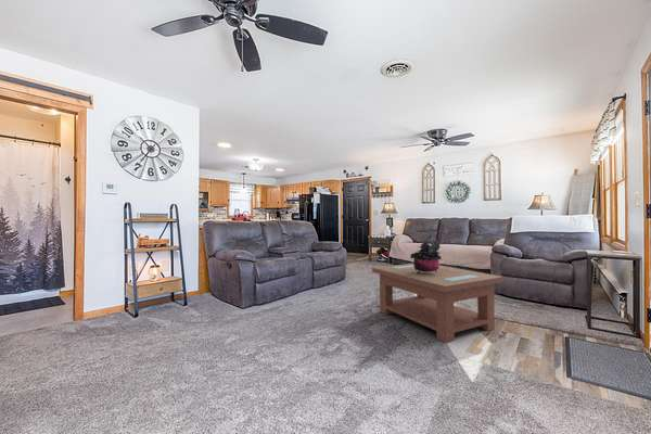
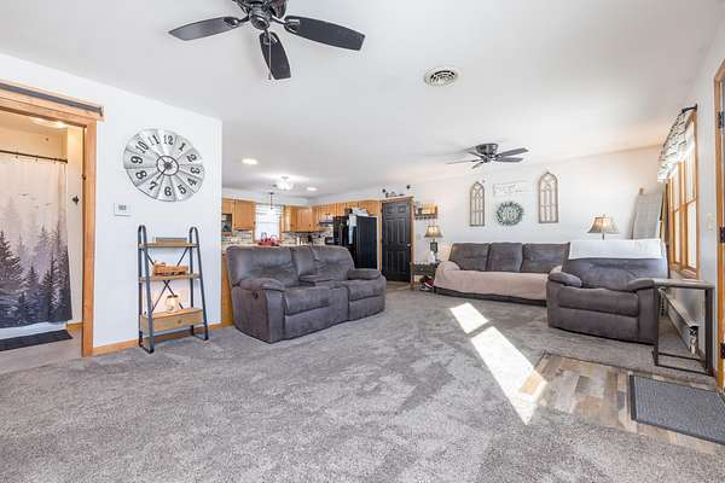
- potted plant (424, 253)
- coffee table (432, 295)
